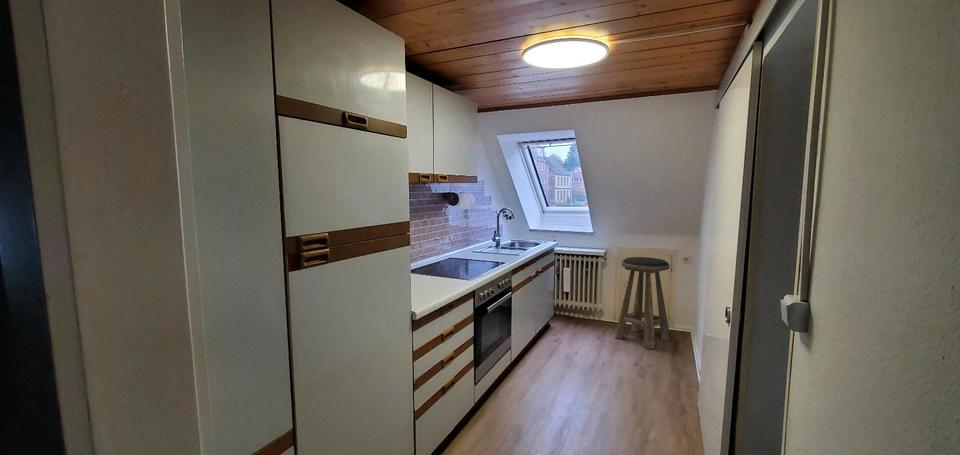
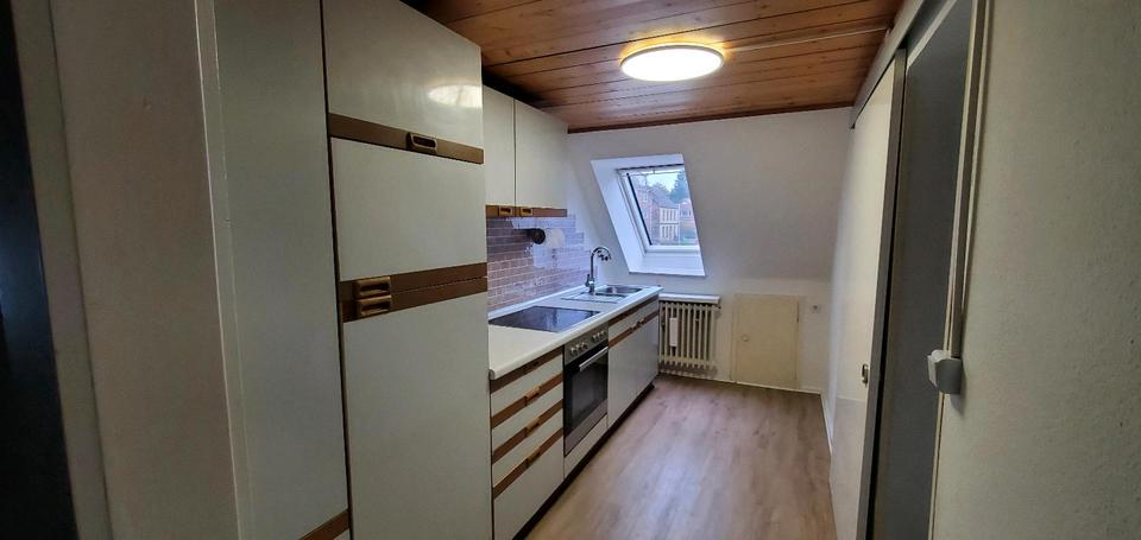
- stool (642, 299)
